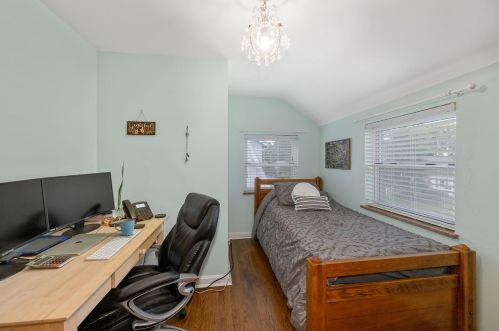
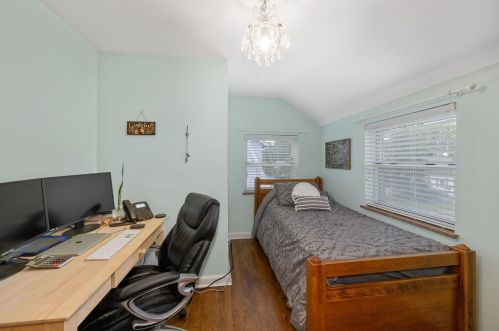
- mug (124, 227)
